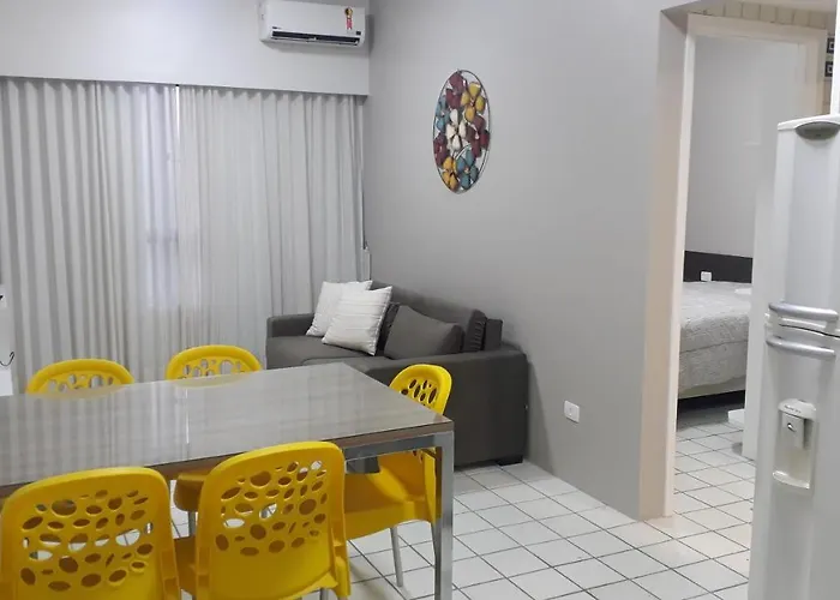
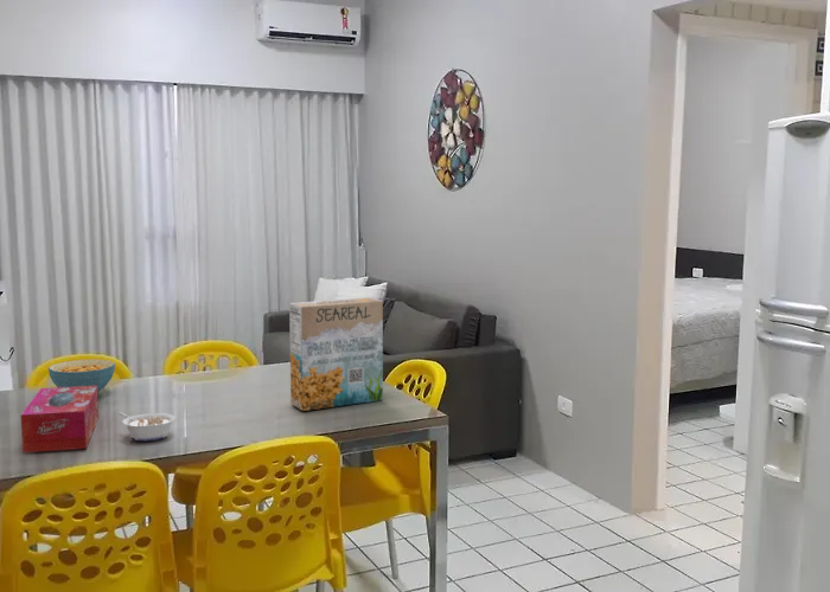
+ legume (147, 426)
+ cereal box (337, 352)
+ tissue box (62, 417)
+ cereal bowl (82, 380)
